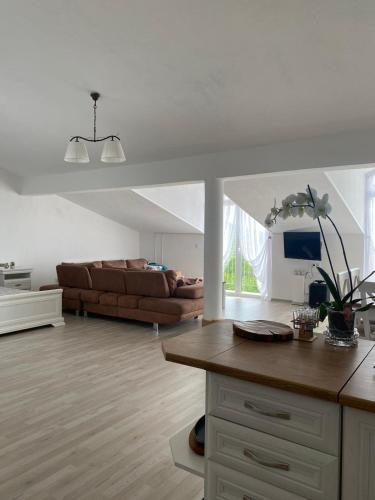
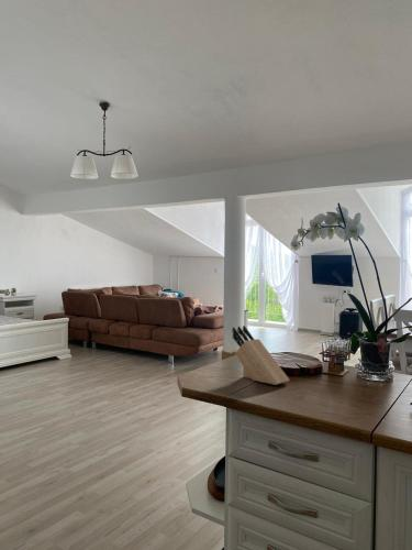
+ knife block (257, 352)
